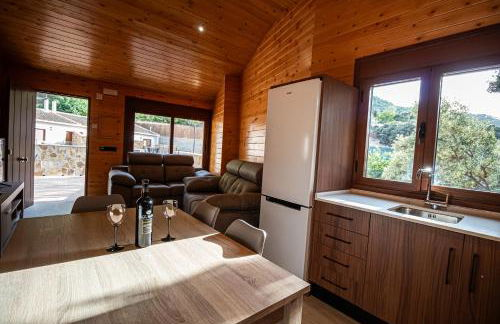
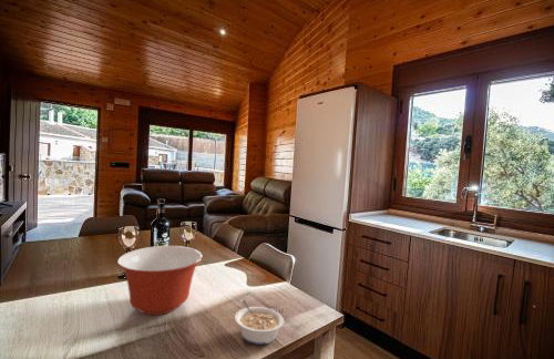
+ legume (257, 324)
+ mixing bowl (161, 280)
